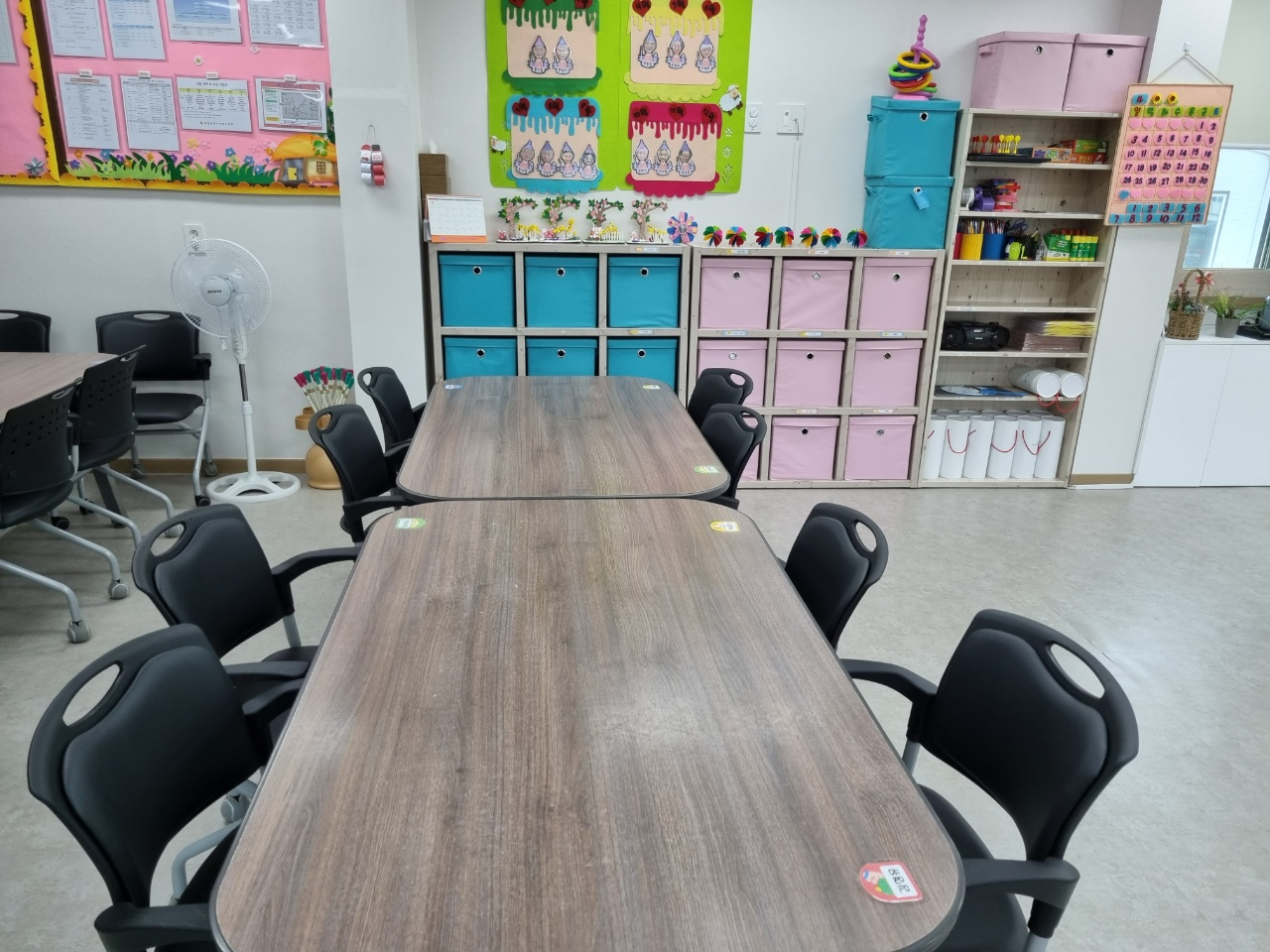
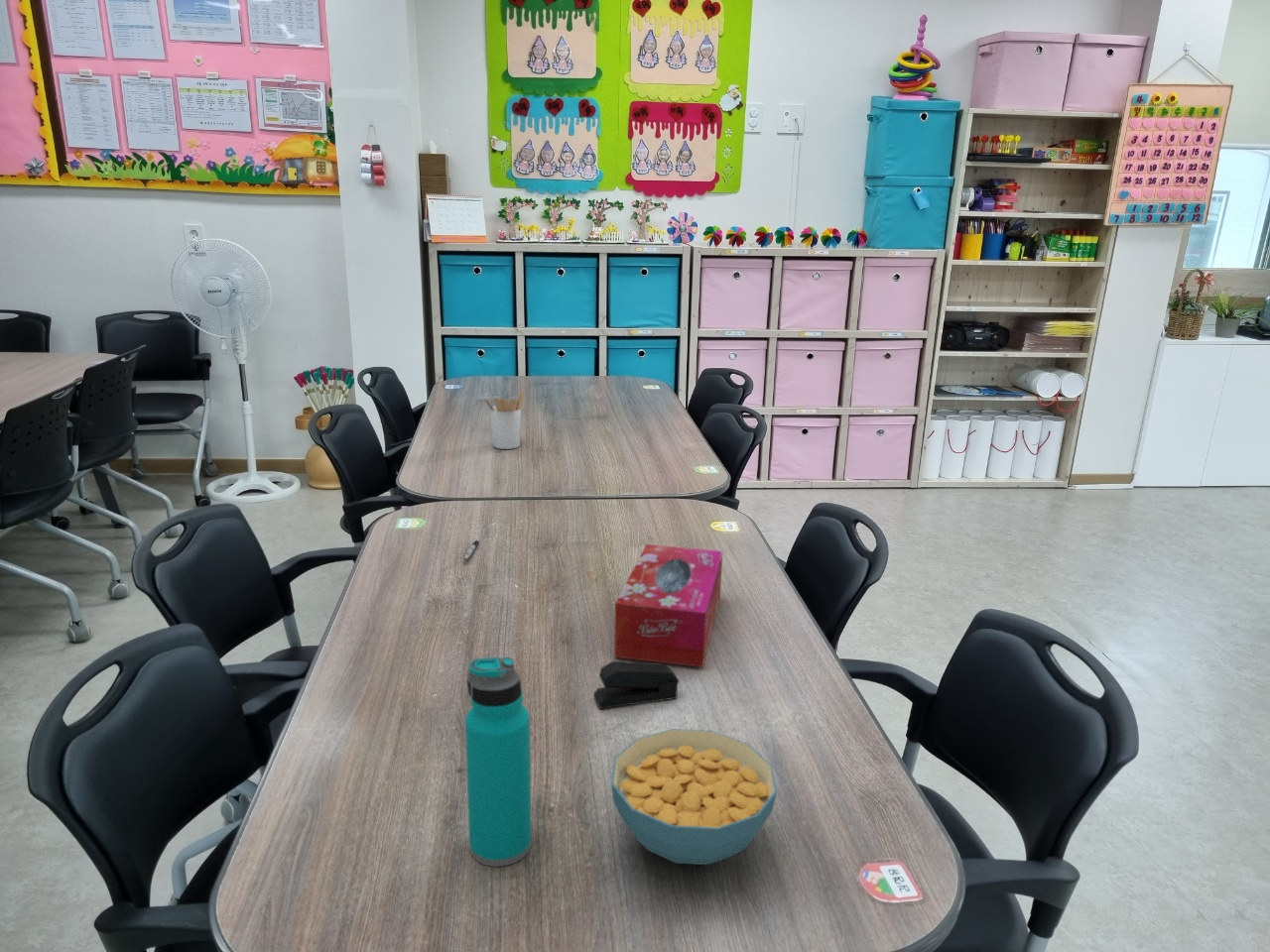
+ tissue box (672, 600)
+ stapler (636, 680)
+ utensil holder (505, 419)
+ pen (471, 548)
+ cereal bowl (692, 808)
+ water bottle (498, 757)
